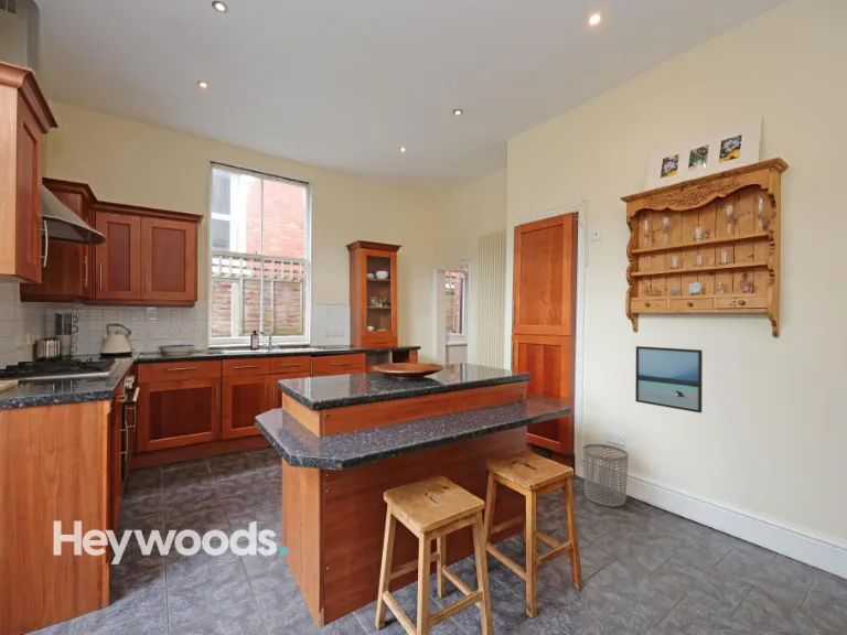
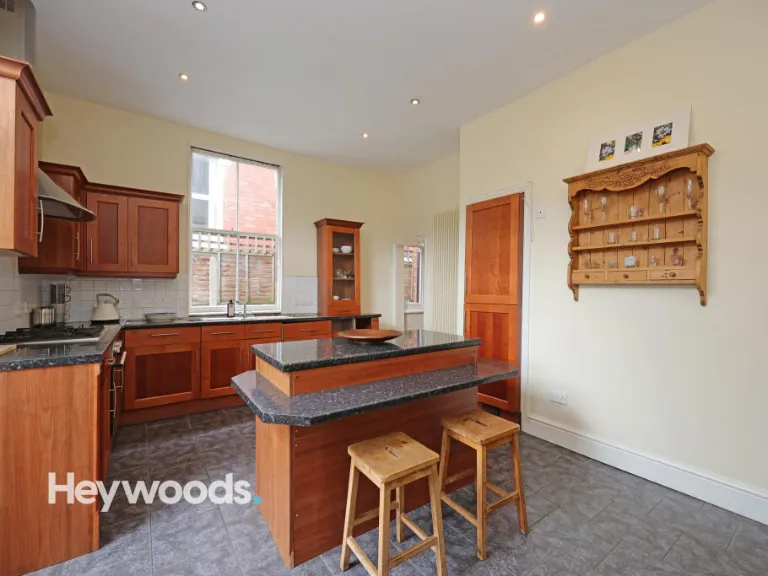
- waste bin (604, 474)
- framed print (666, 377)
